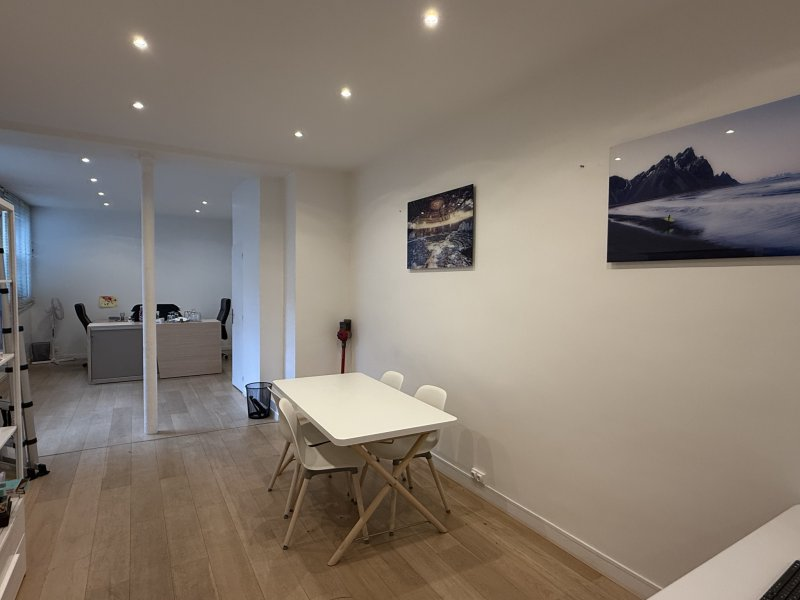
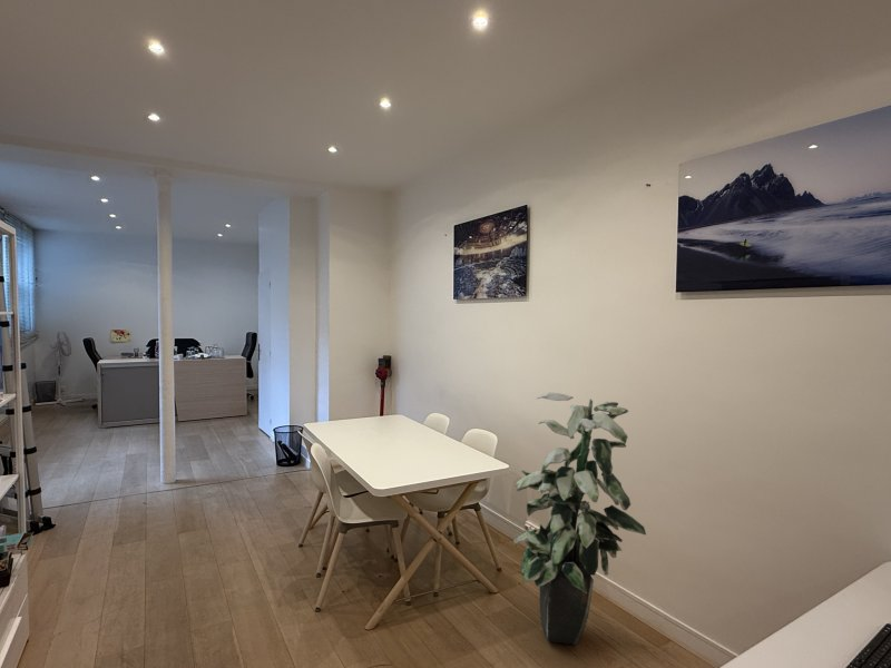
+ indoor plant (569, 512)
